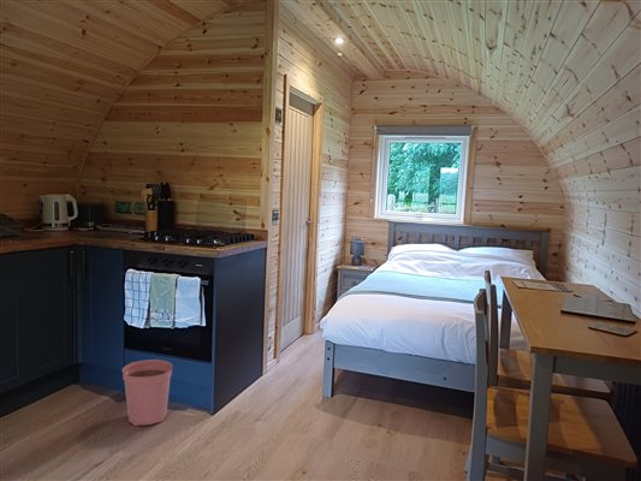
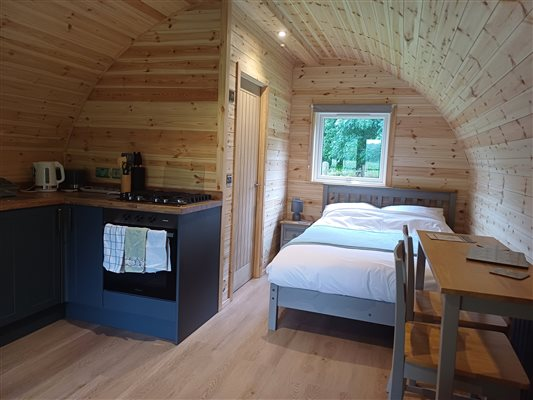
- plant pot (147, 392)
